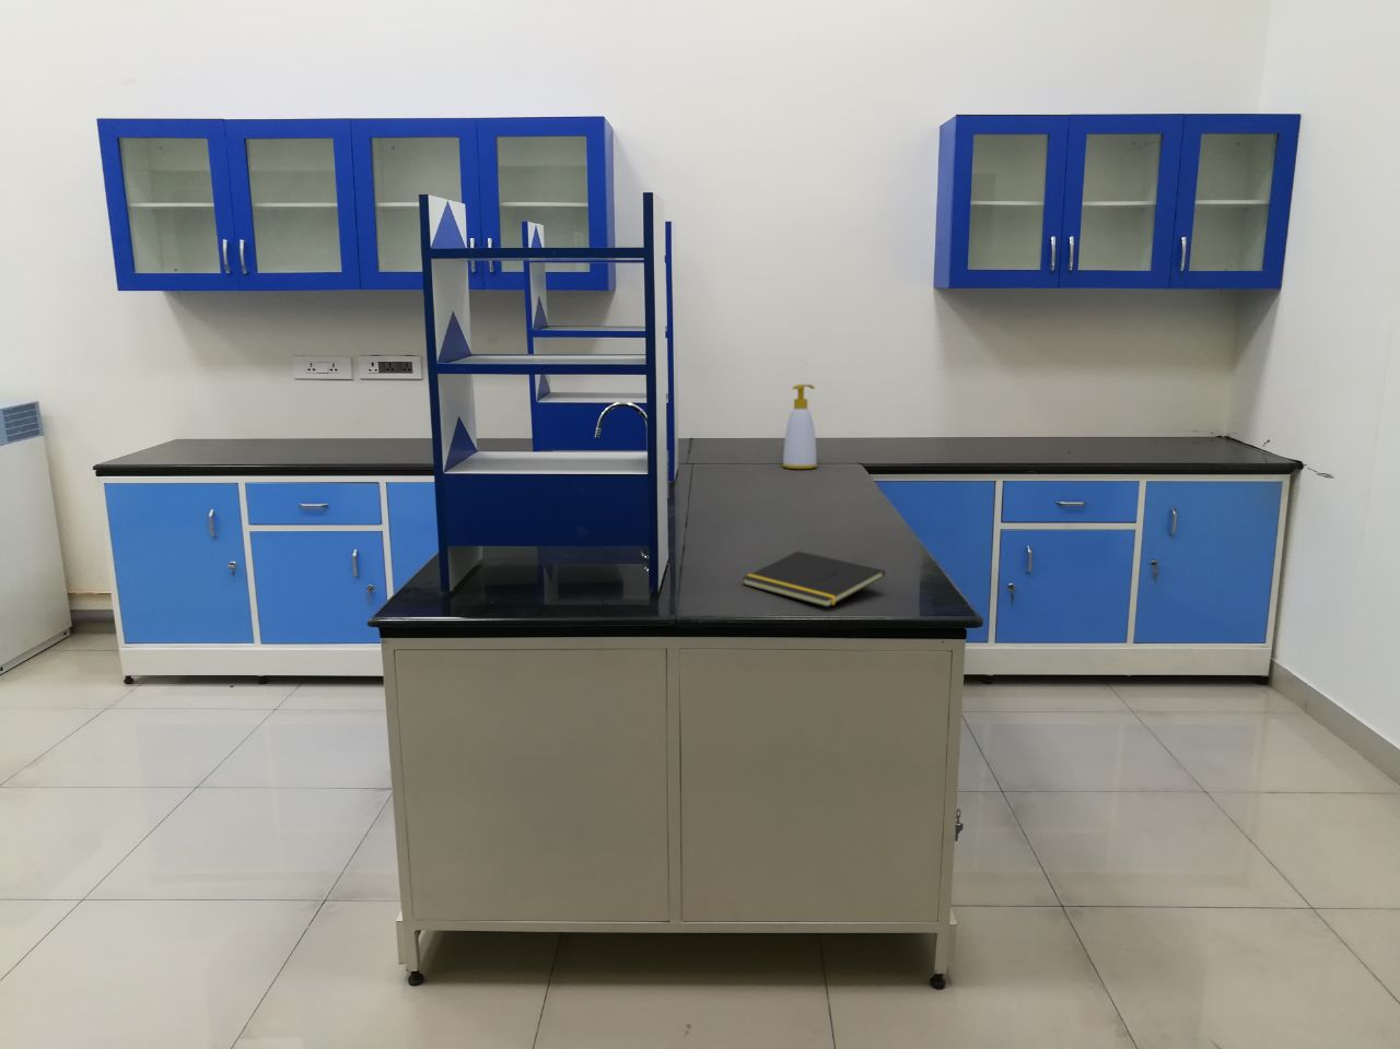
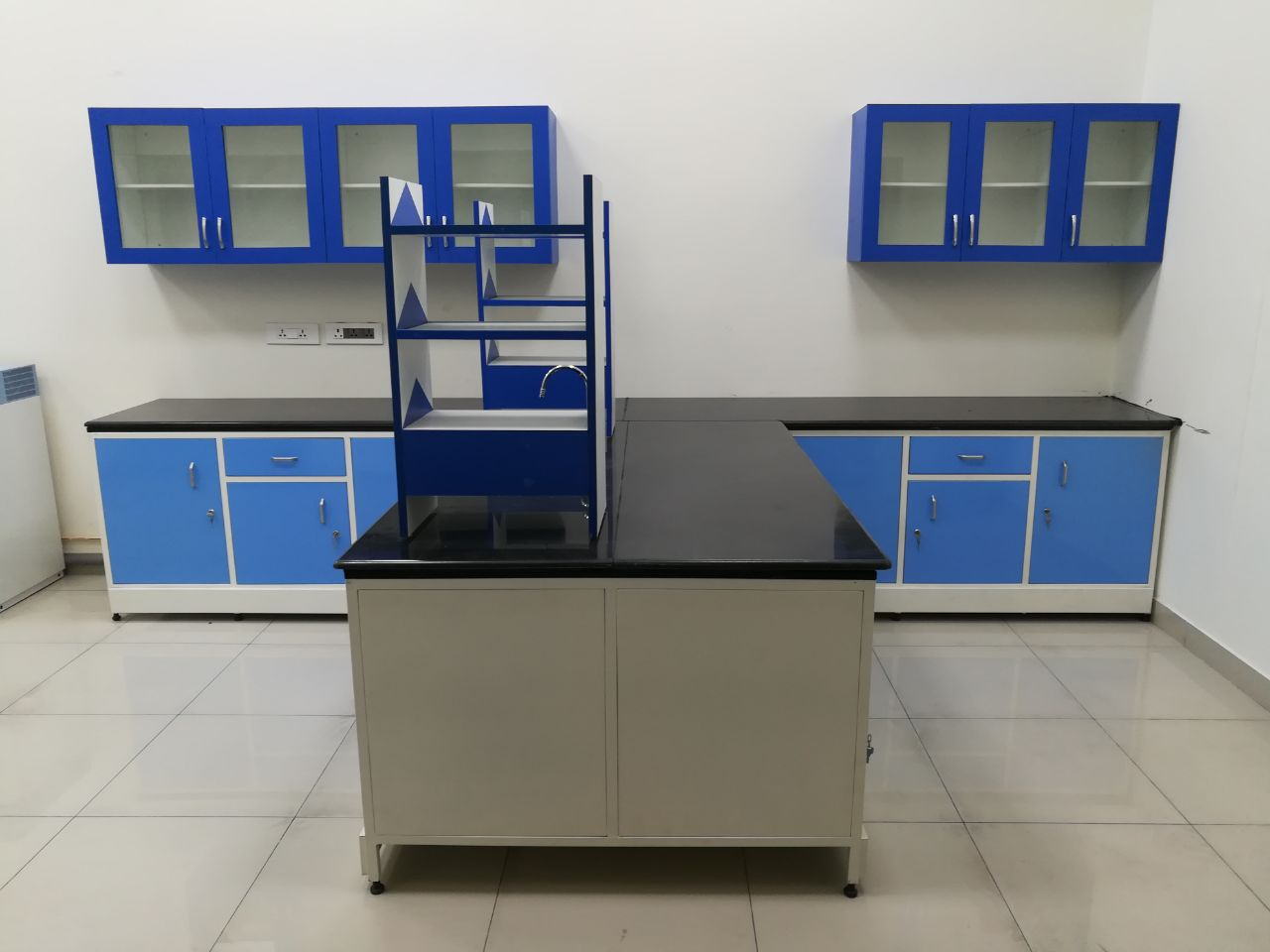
- notepad (811, 577)
- soap bottle (800, 425)
